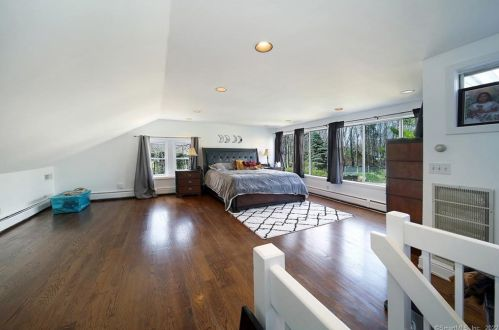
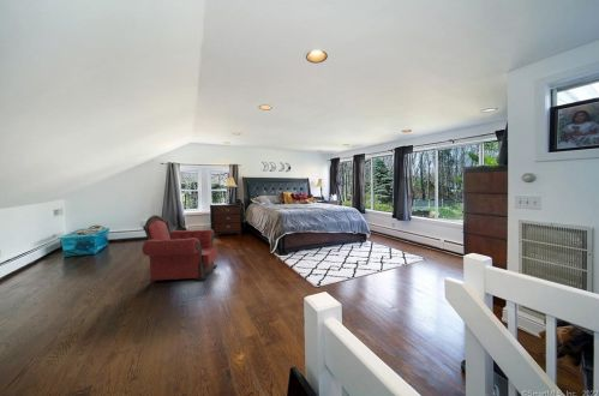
+ armchair (182, 244)
